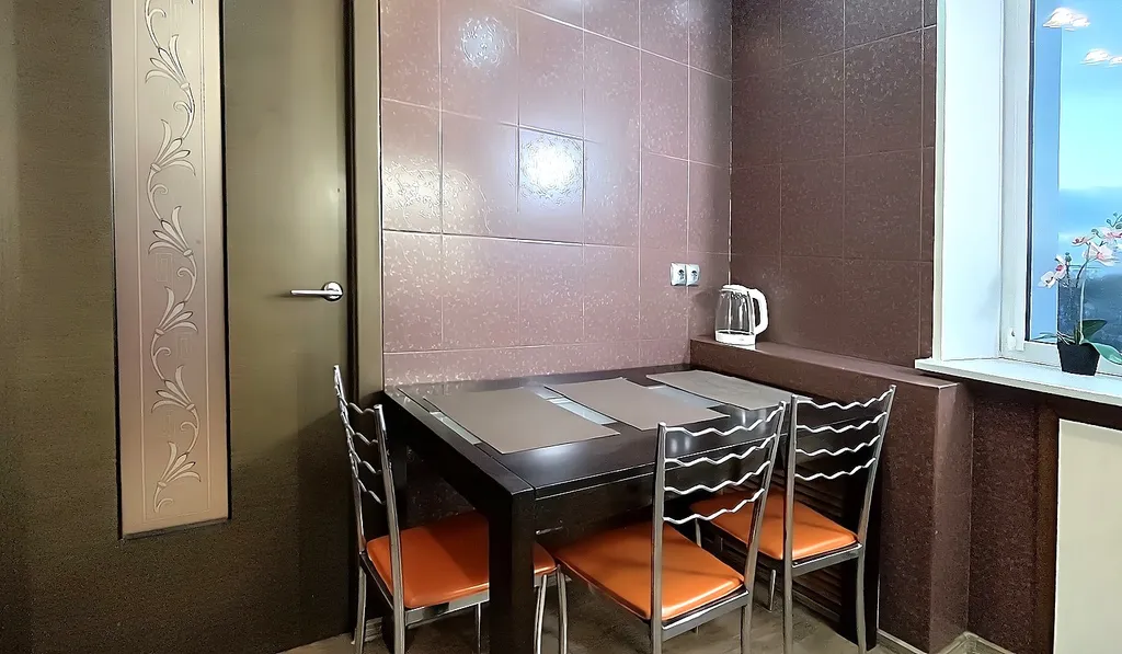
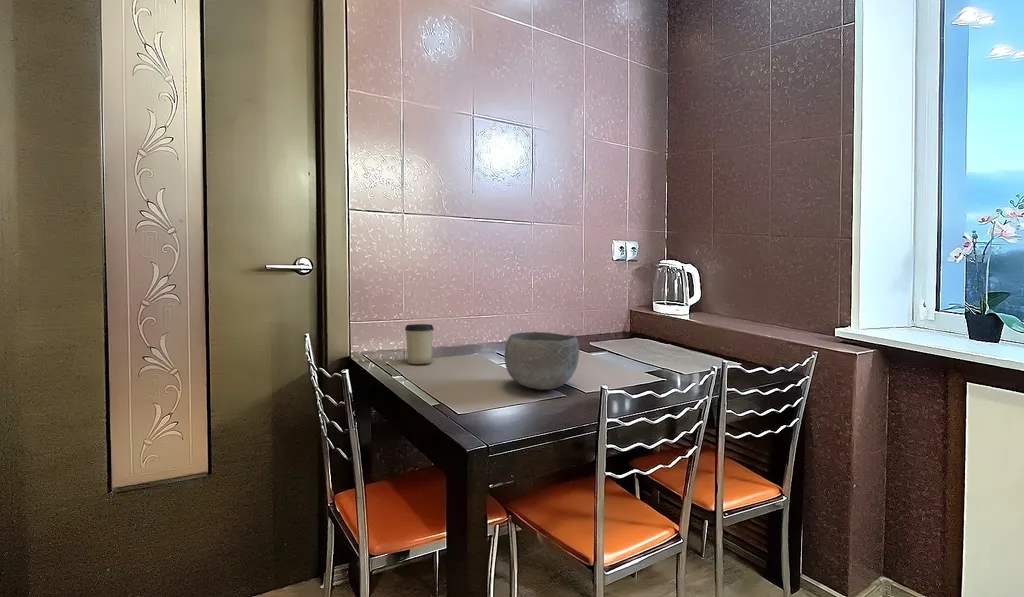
+ cup (419, 343)
+ bowl (541, 361)
